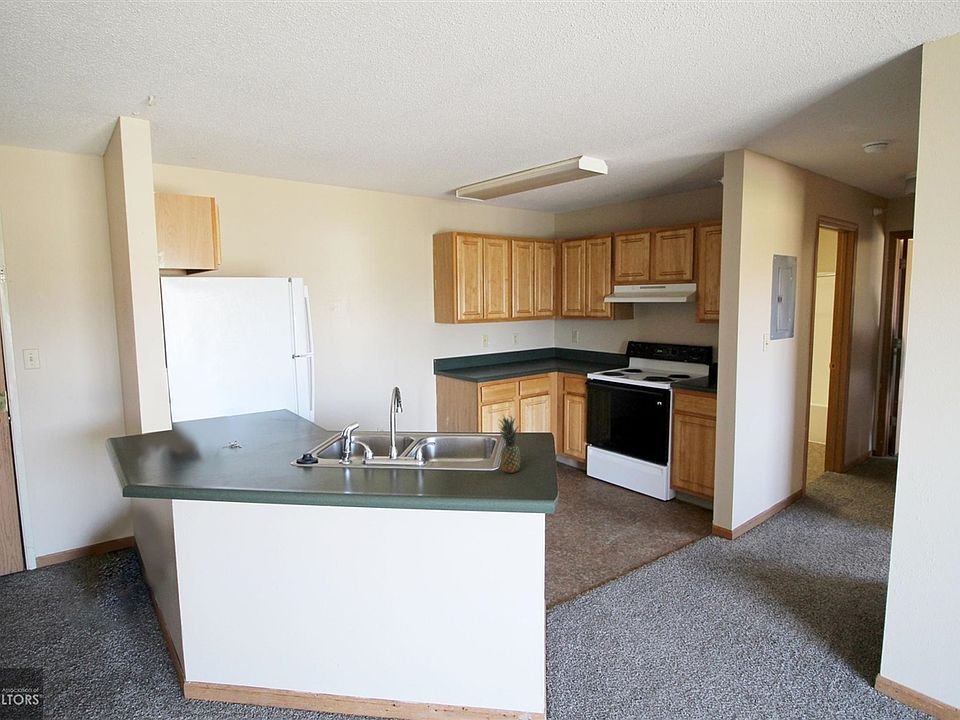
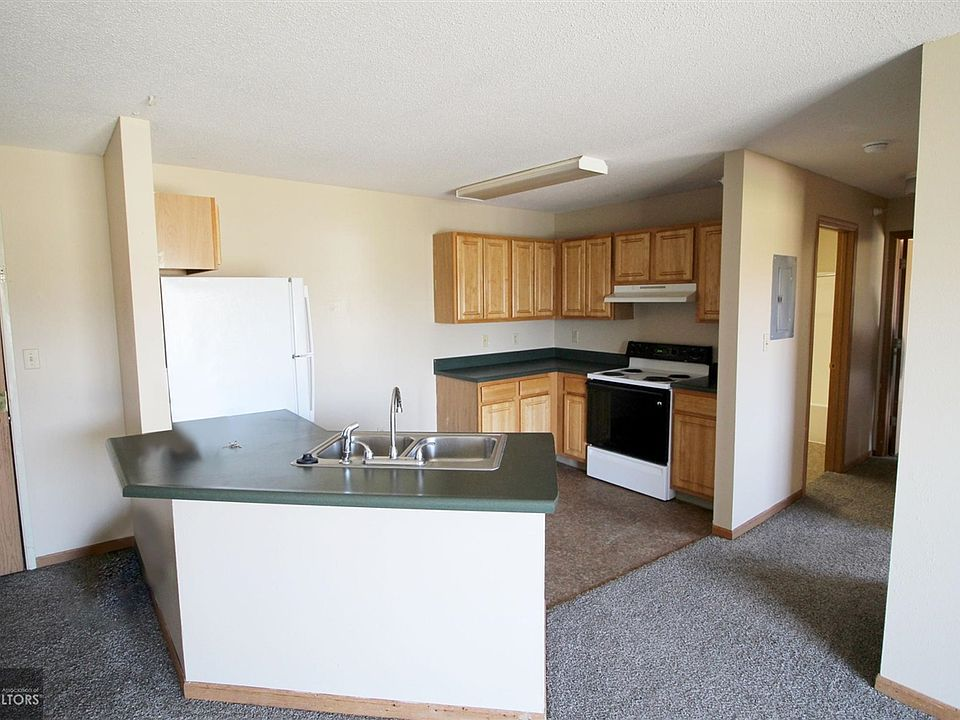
- fruit (509, 442)
